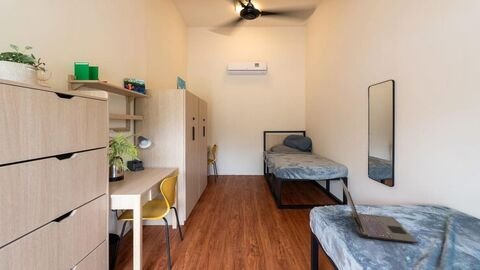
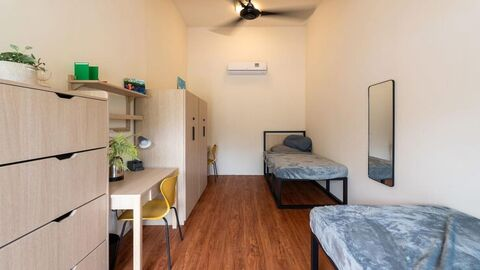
- laptop (372, 215)
